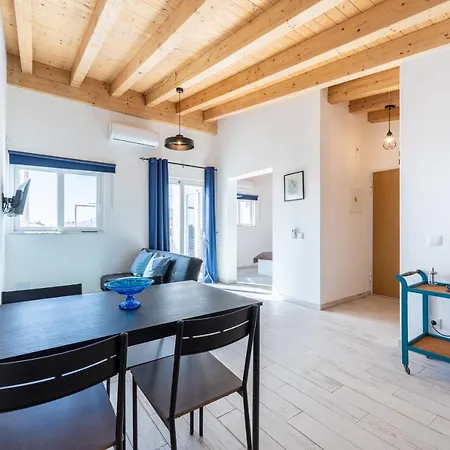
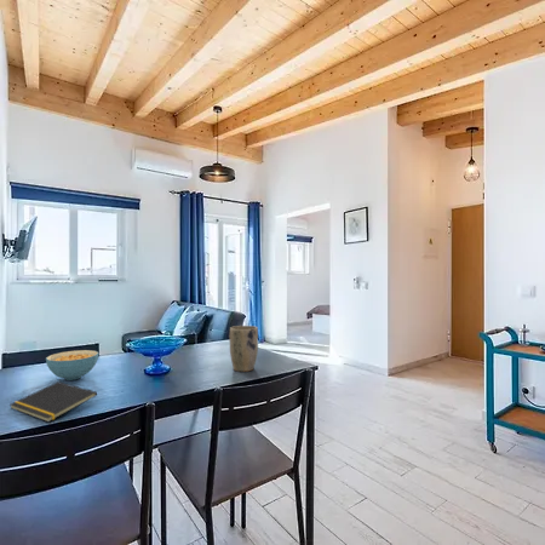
+ plant pot (243, 348)
+ notepad (53, 400)
+ cereal bowl (73, 366)
